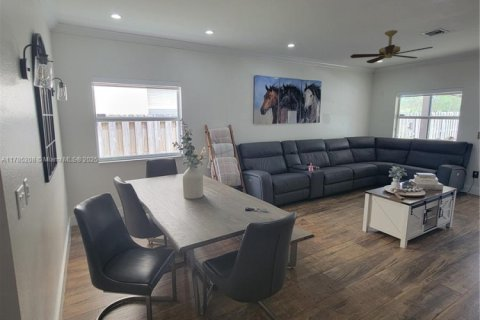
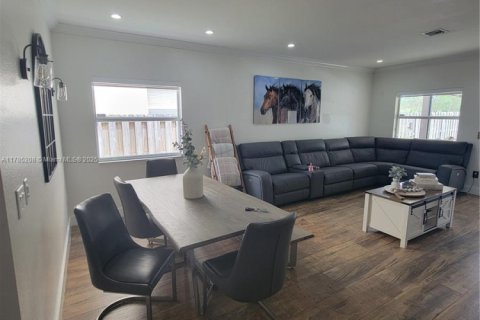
- ceiling fan (389, 44)
